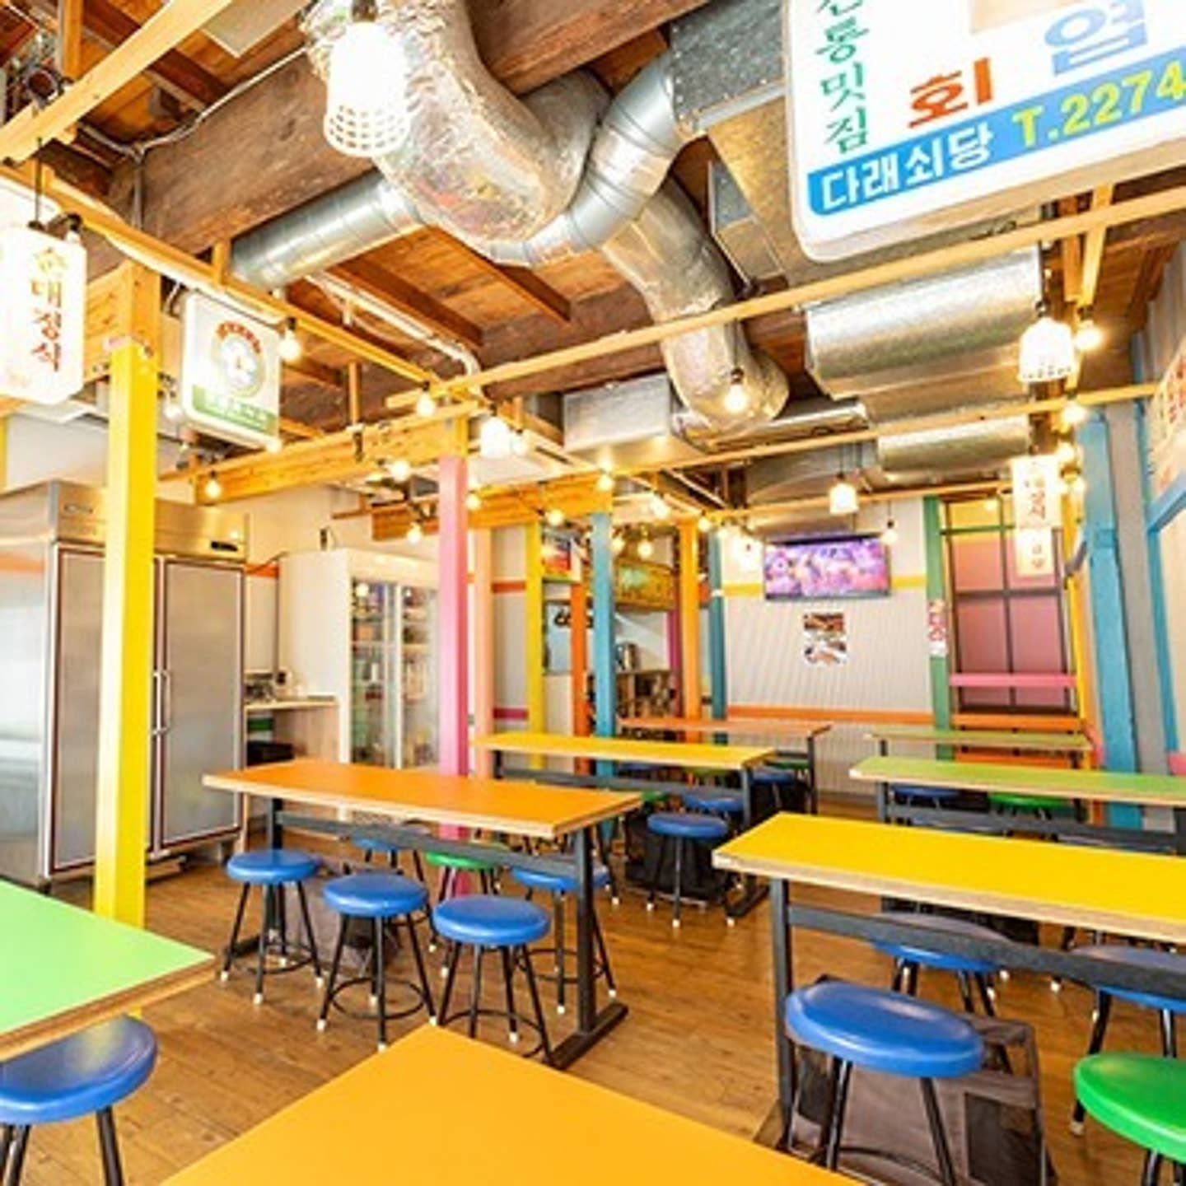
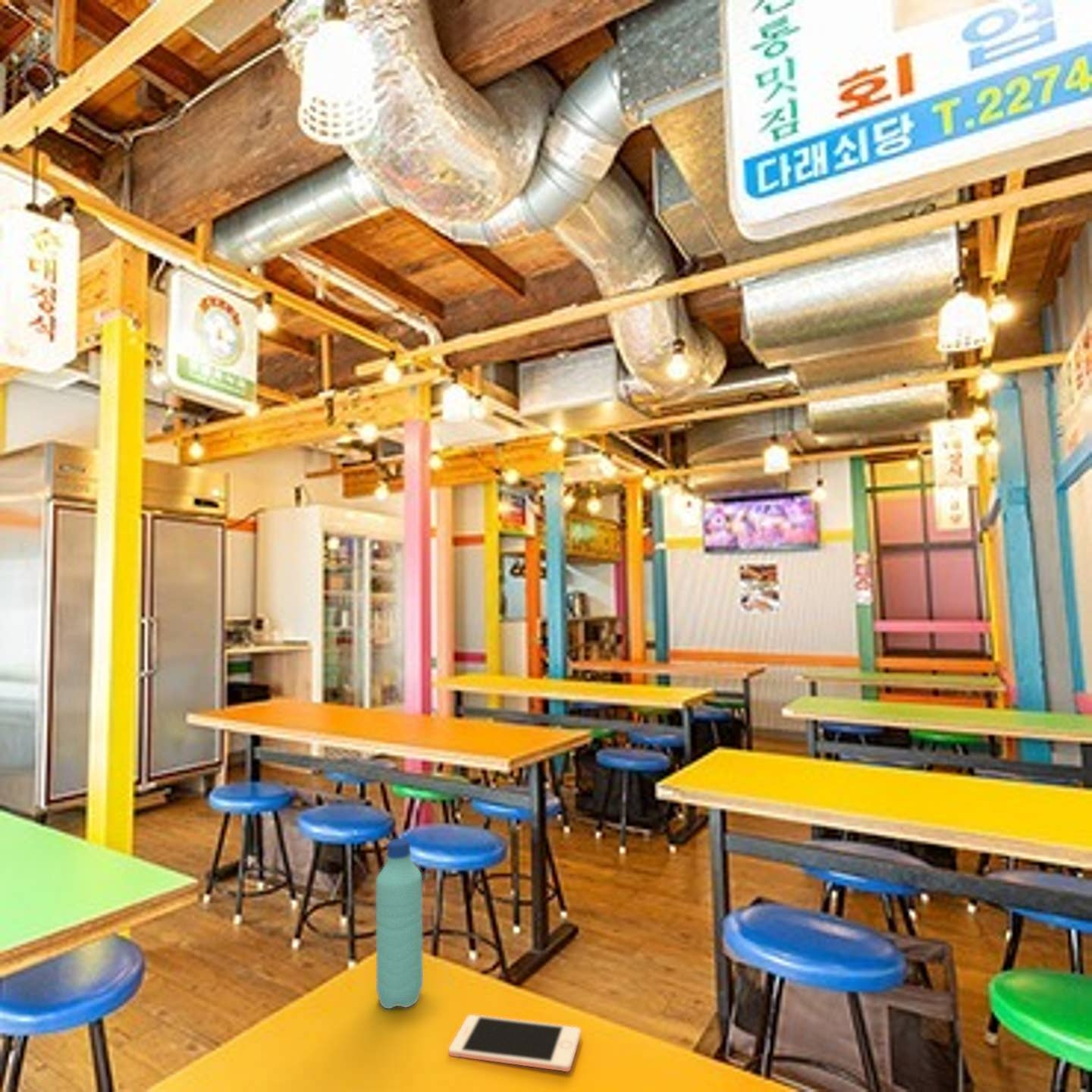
+ cell phone (516, 1041)
+ water bottle (399, 919)
